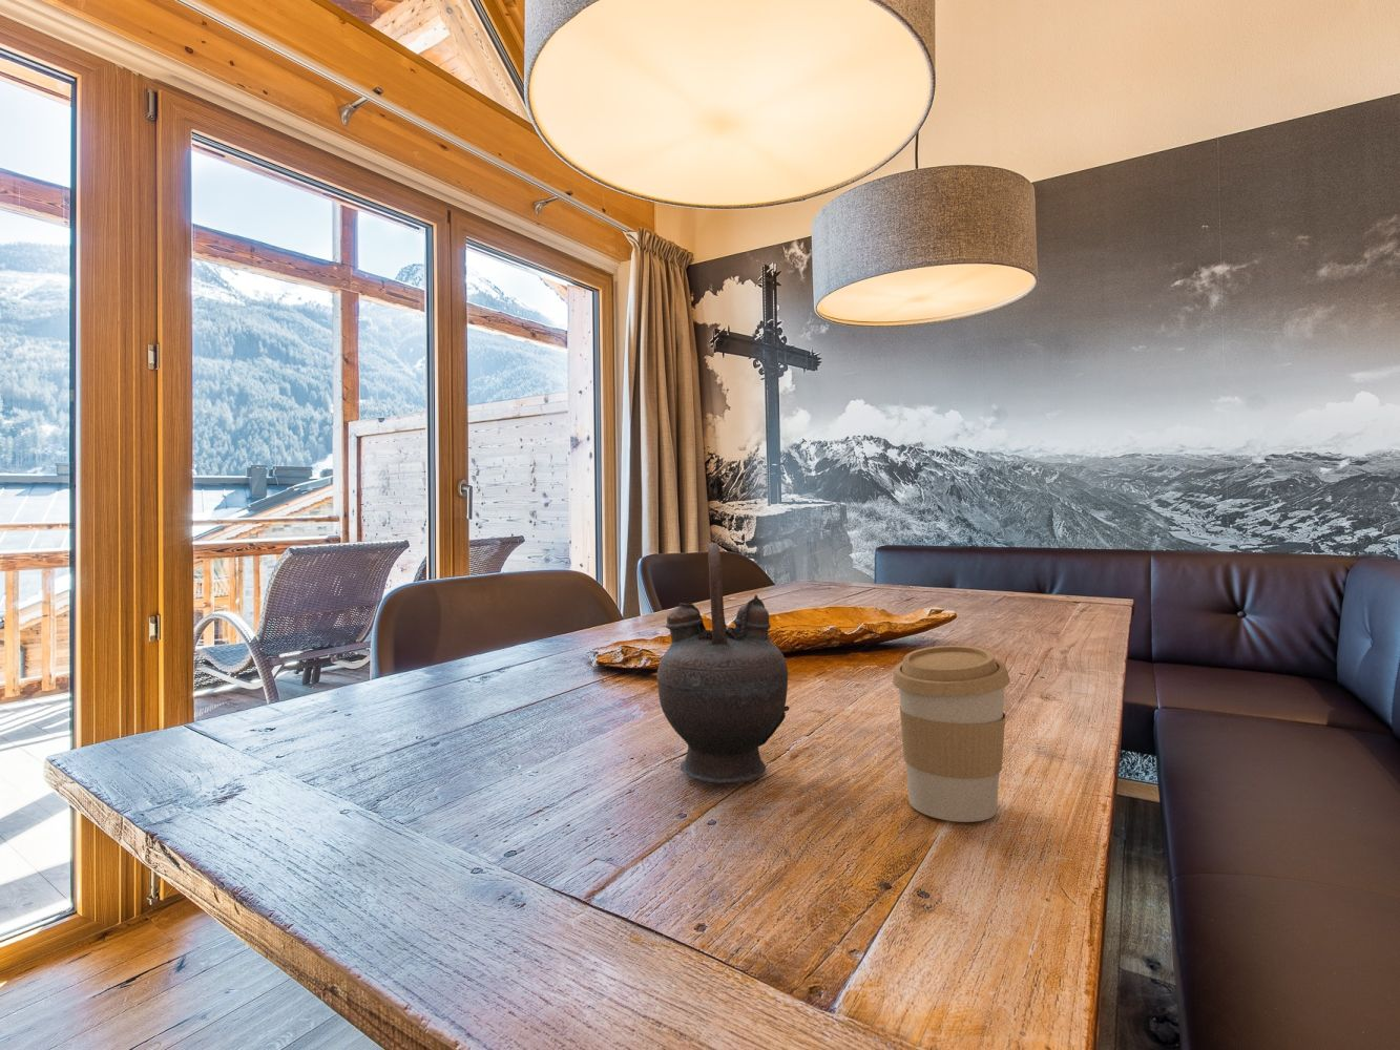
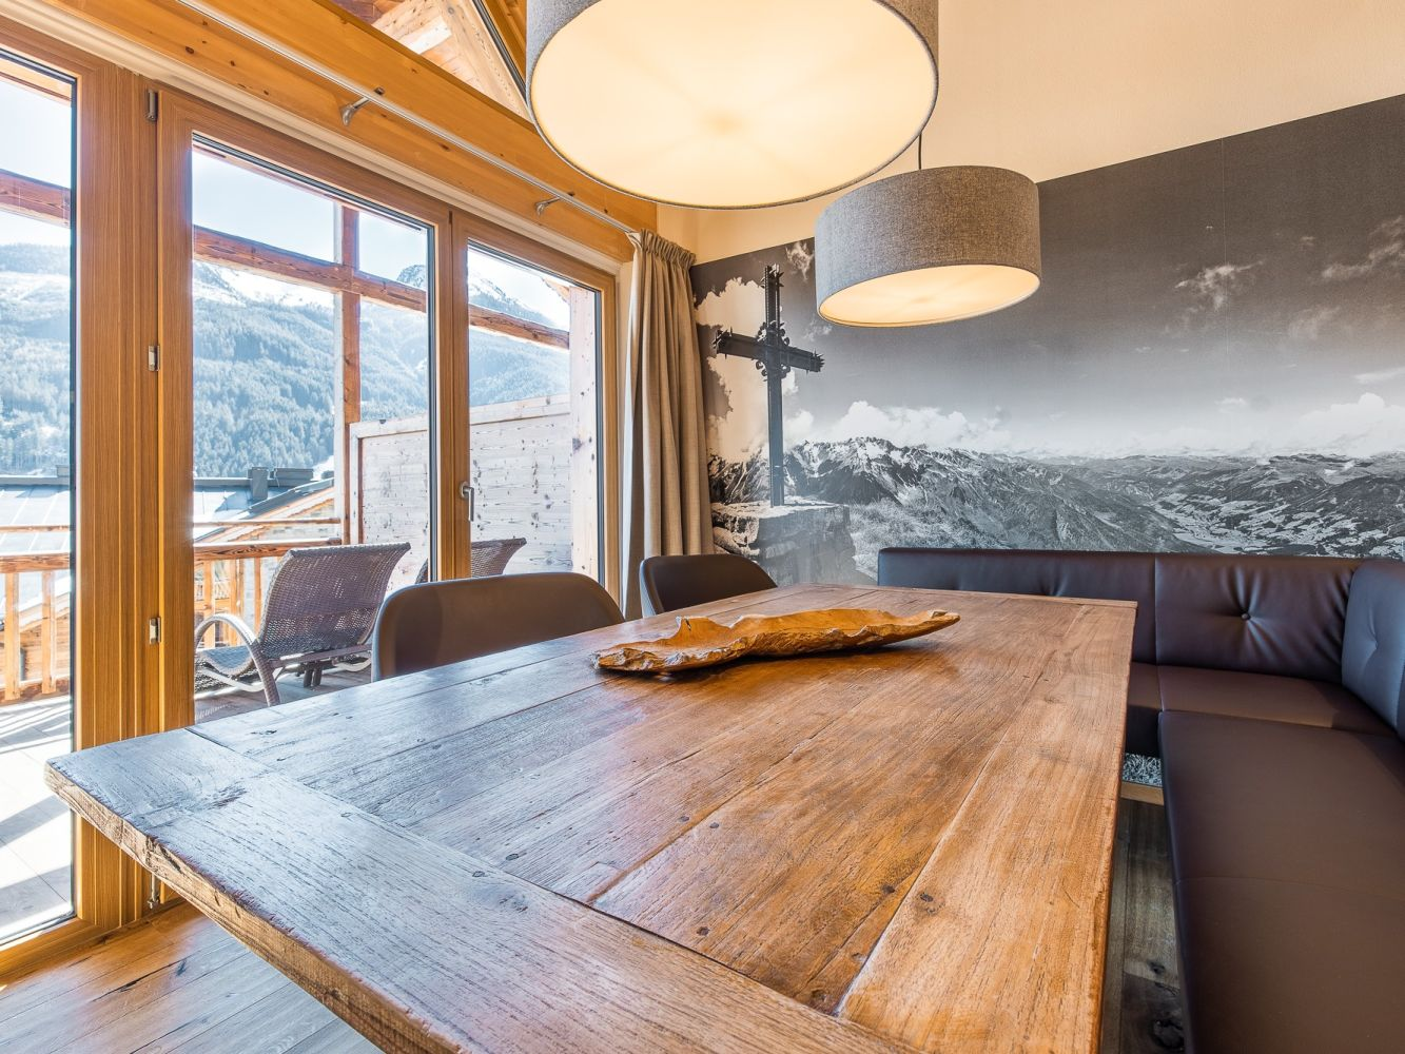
- teapot (723, 654)
- coffee cup (951, 728)
